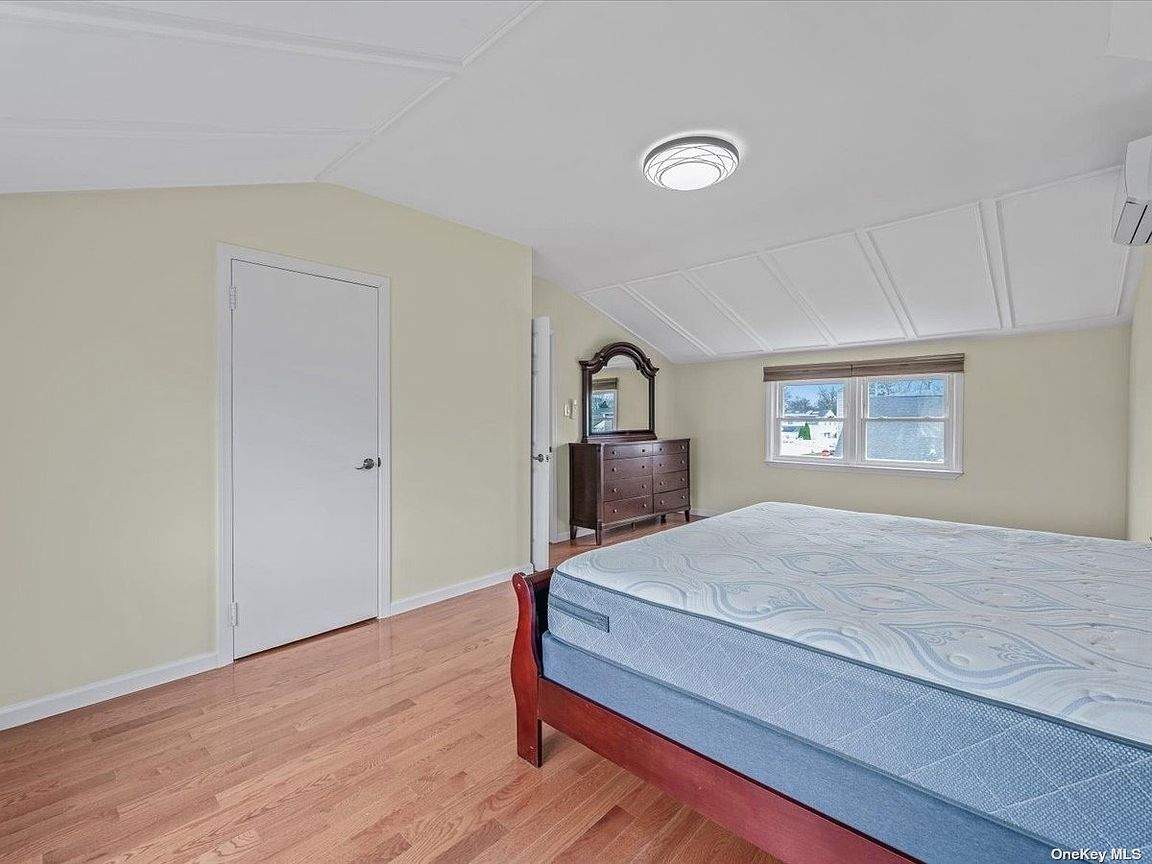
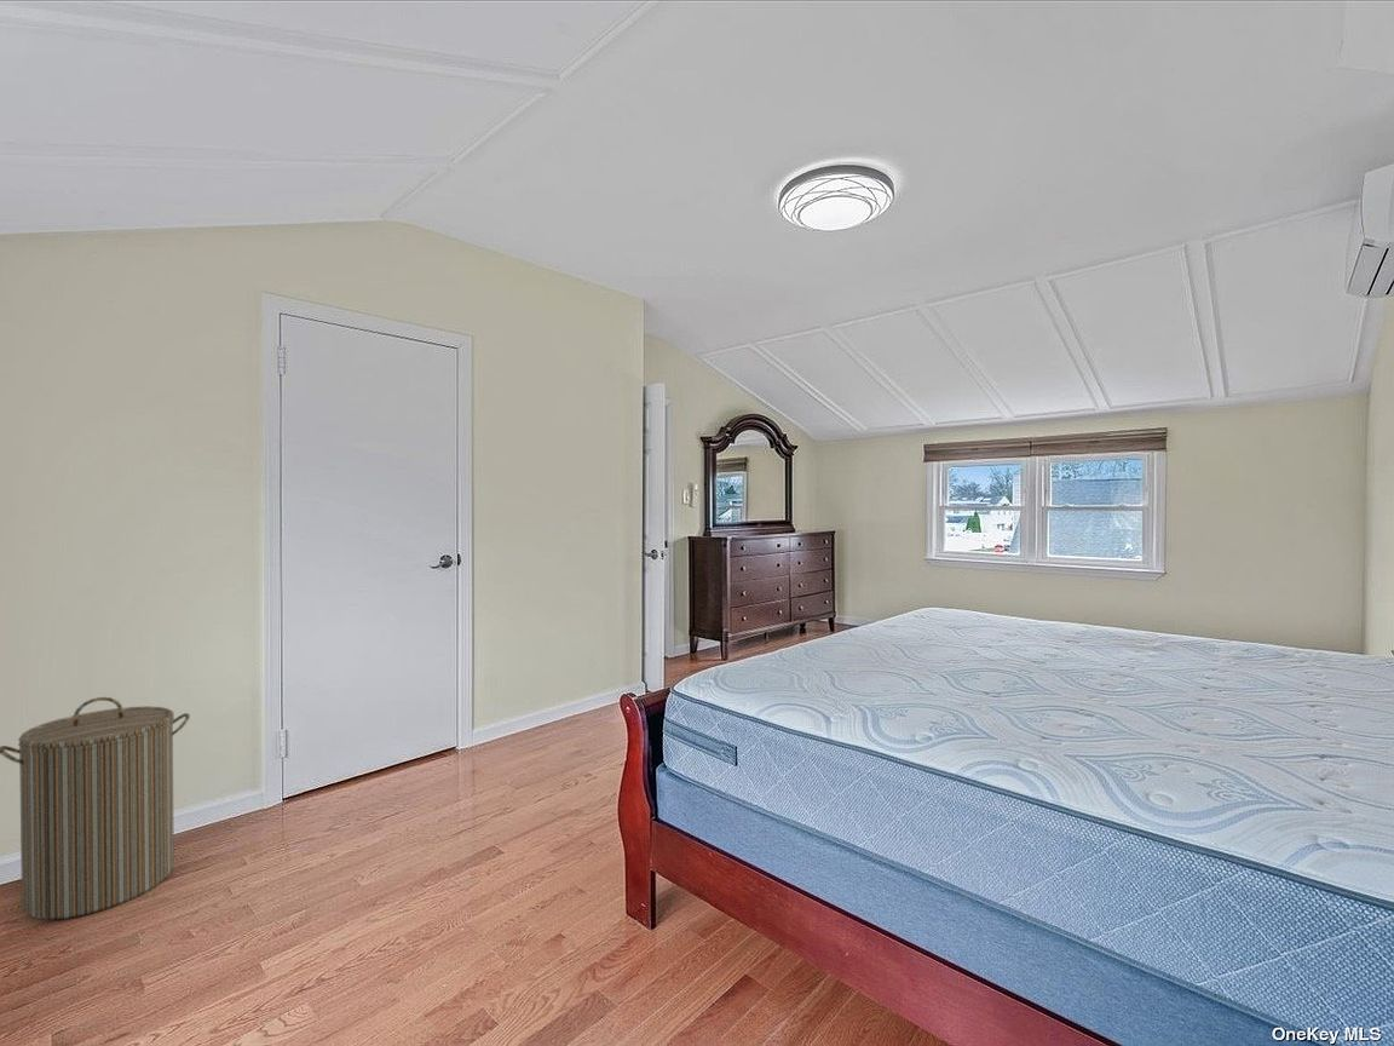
+ laundry hamper (102, 791)
